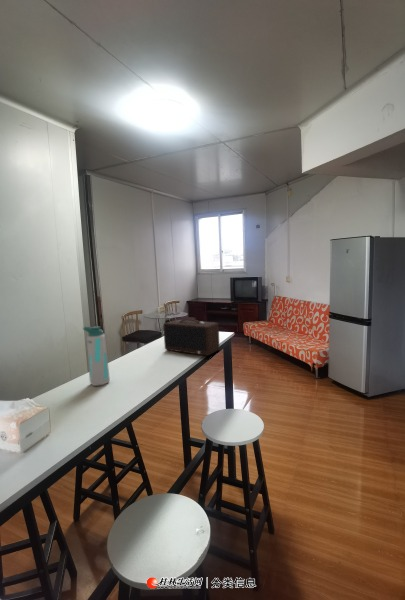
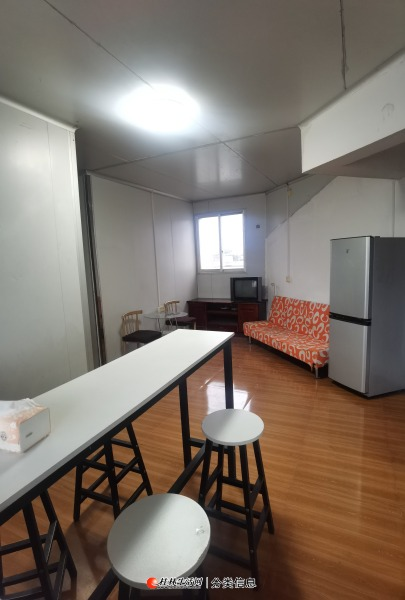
- speaker (190, 334)
- water bottle (96, 355)
